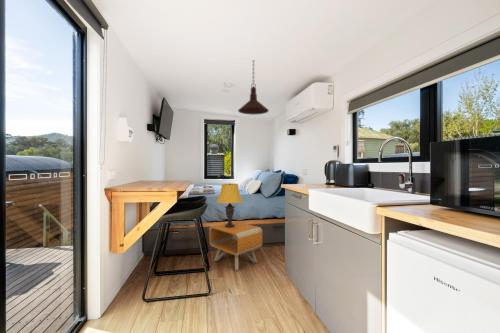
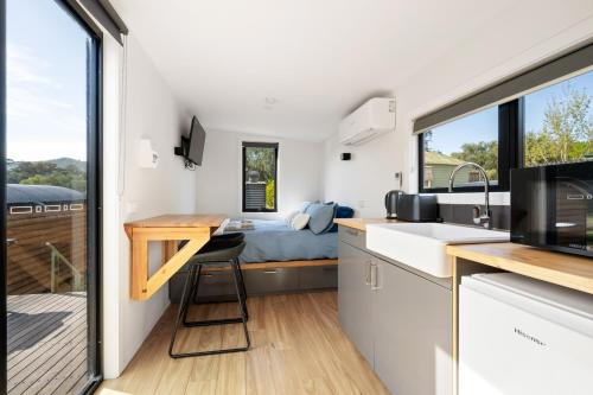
- pendant light (253, 84)
- nightstand (235, 244)
- table lamp (229, 204)
